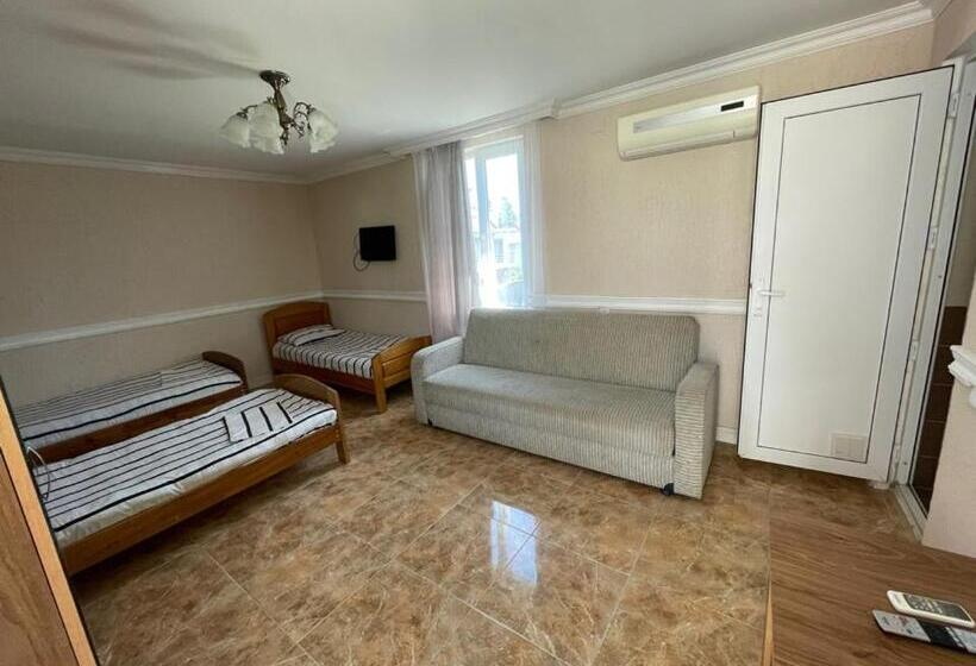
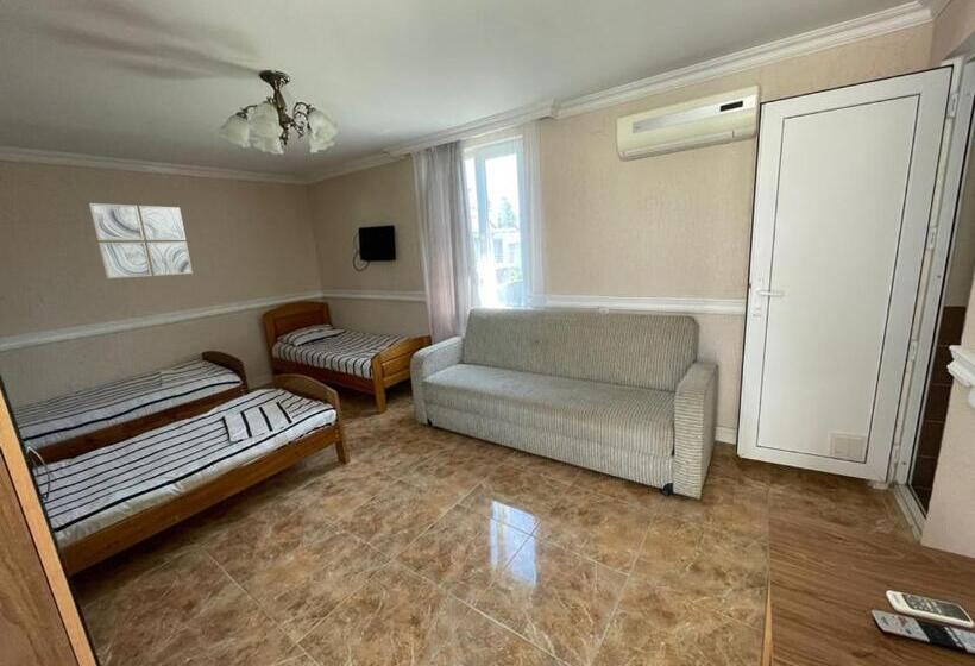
+ wall art (145, 239)
